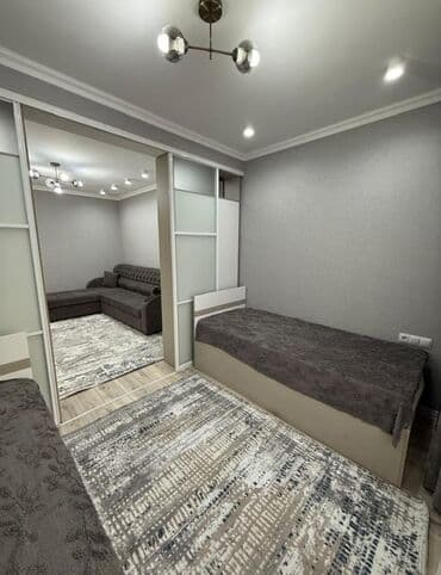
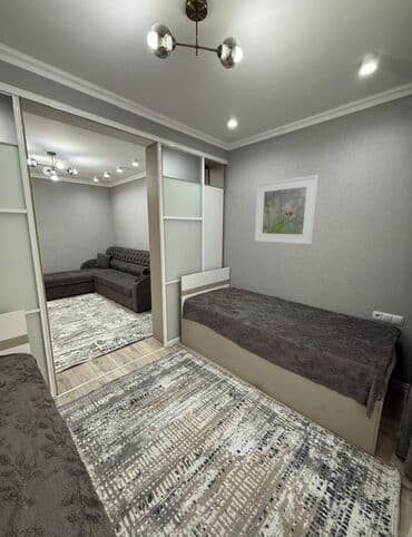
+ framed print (283, 212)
